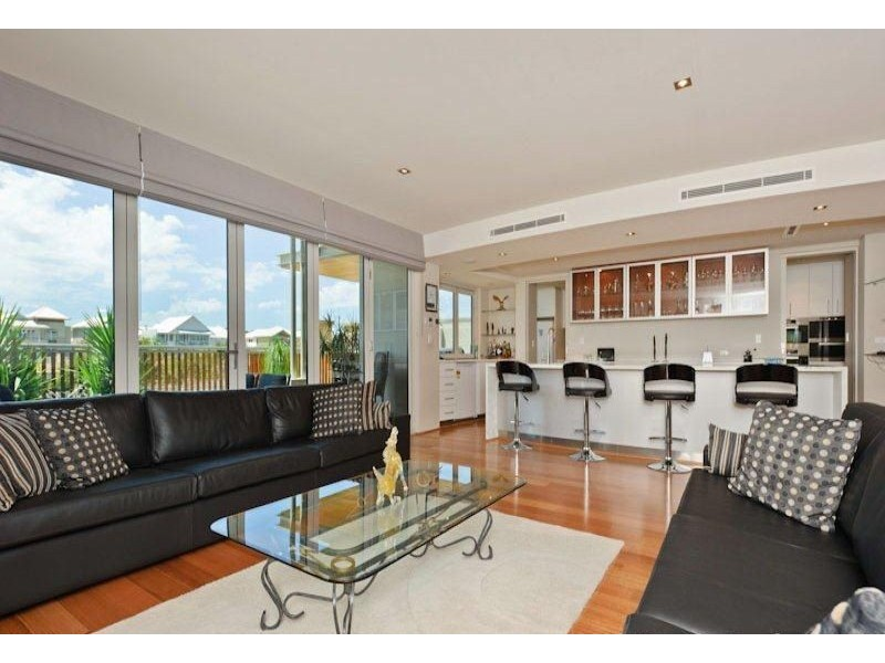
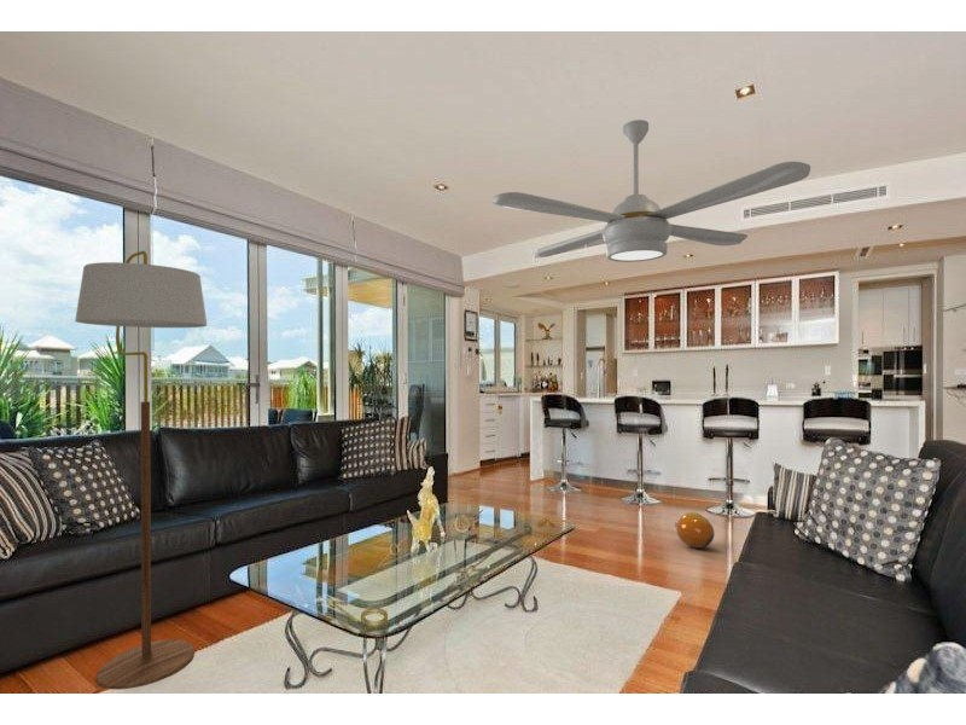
+ ceiling fan (635, 191)
+ ball (693, 529)
+ floor lamp (141, 457)
